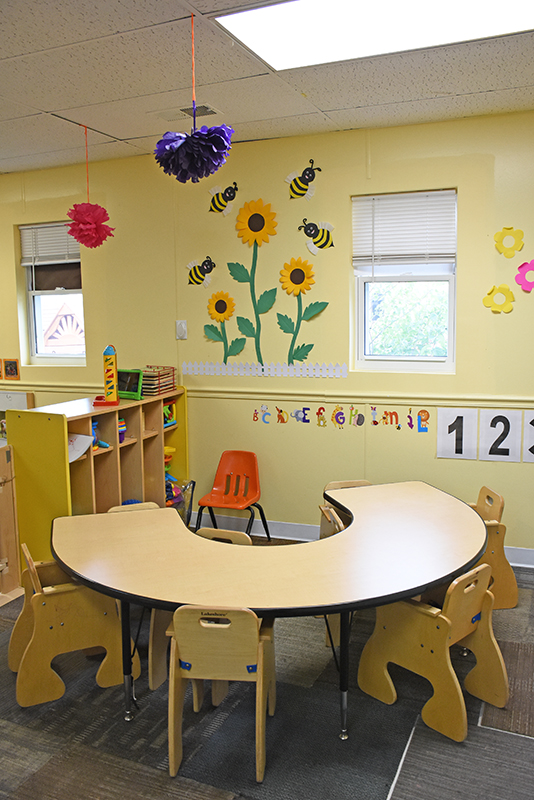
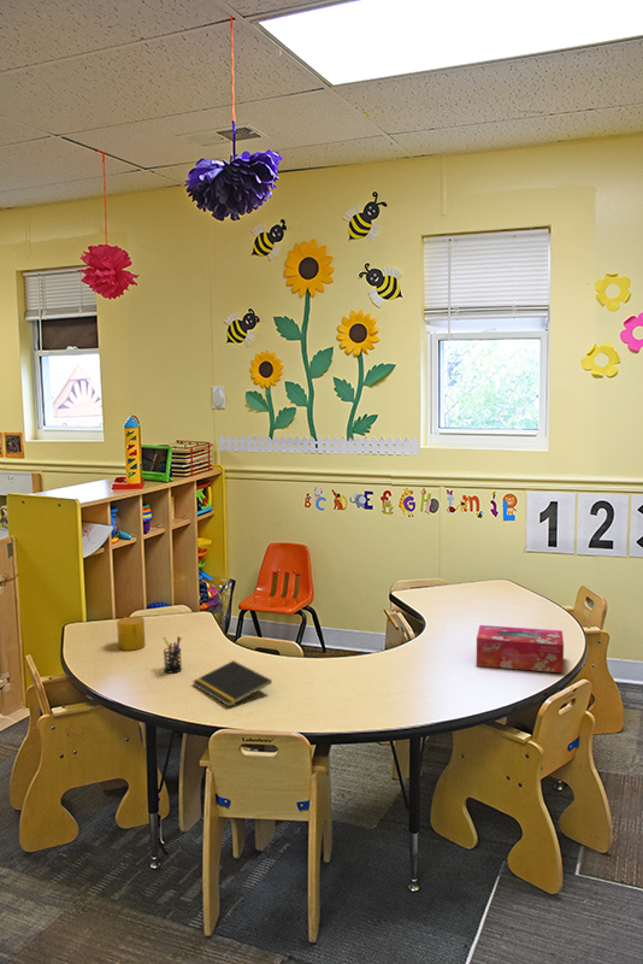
+ notepad (231, 682)
+ cup (130, 633)
+ tissue box (519, 647)
+ pen holder (173, 652)
